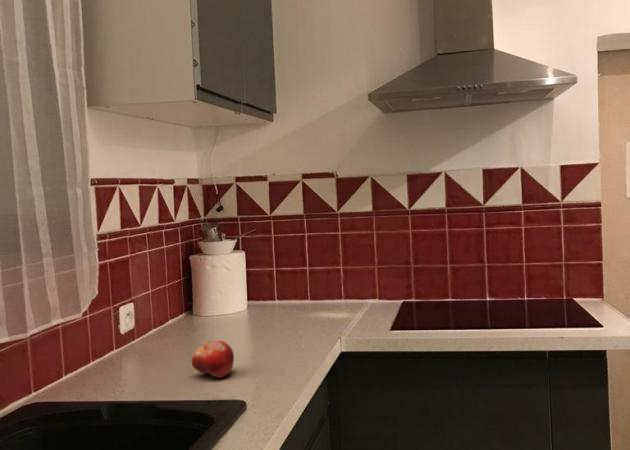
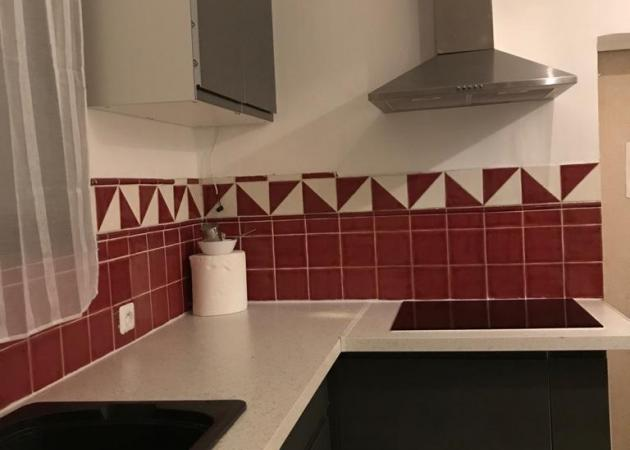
- fruit (214, 358)
